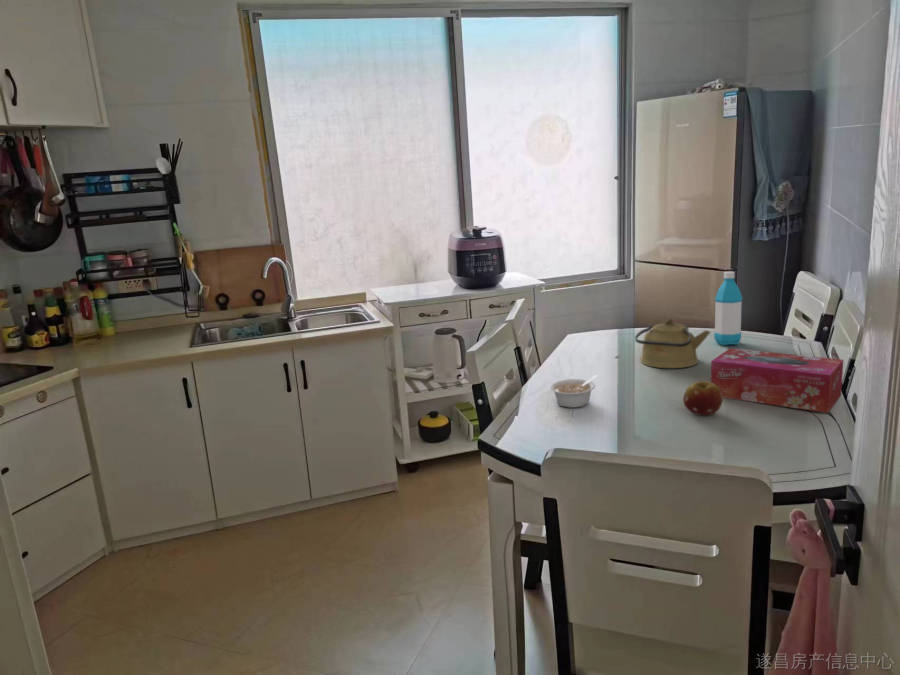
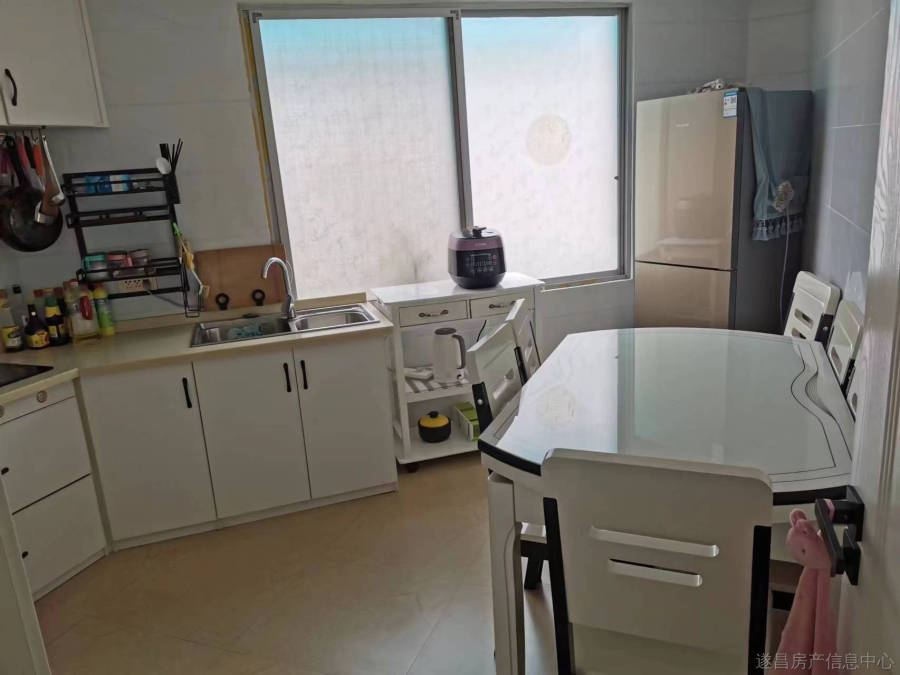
- legume (573, 391)
- water bottle (728, 308)
- kettle (674, 340)
- fruit (702, 398)
- tissue box (775, 378)
